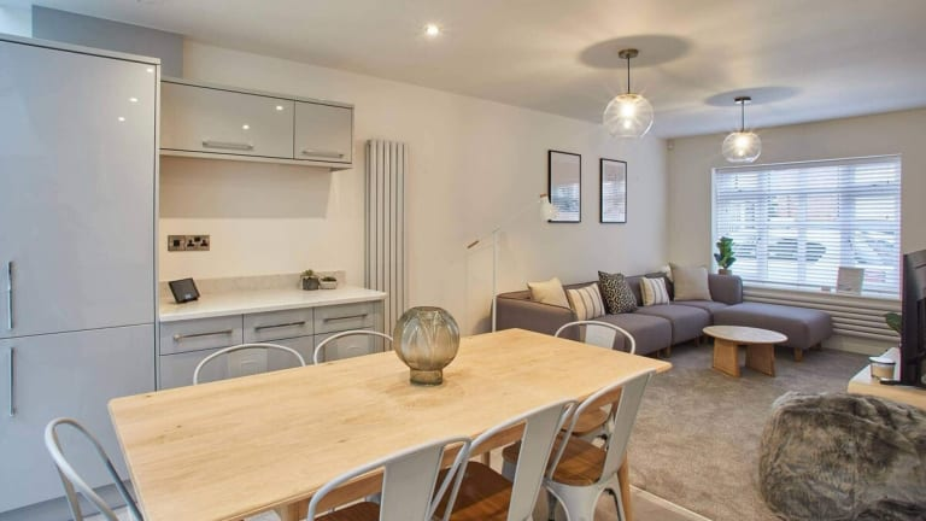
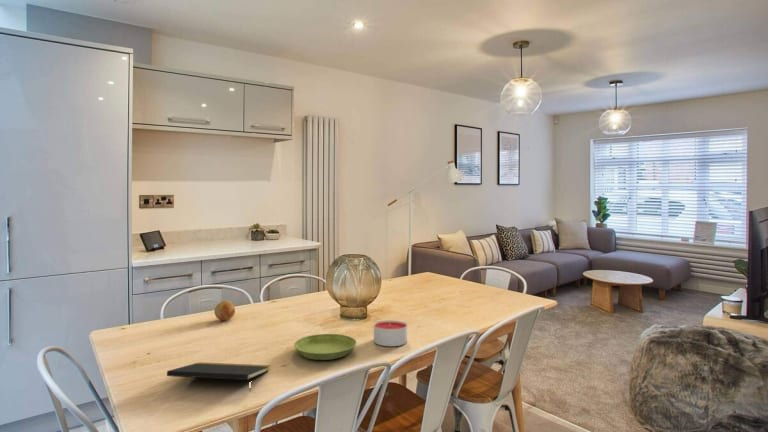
+ notepad (221, 370)
+ candle (390, 332)
+ fruit (224, 310)
+ saucer (325, 347)
